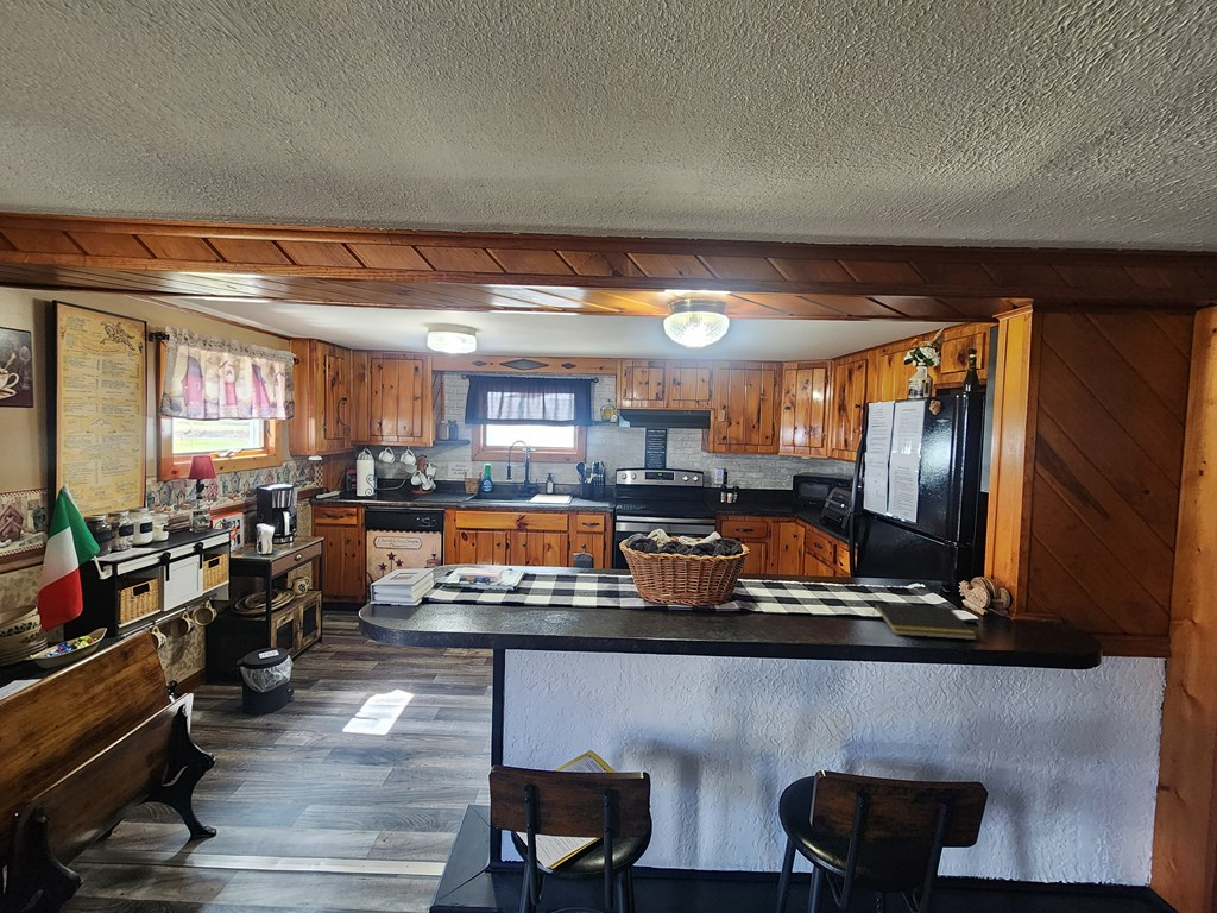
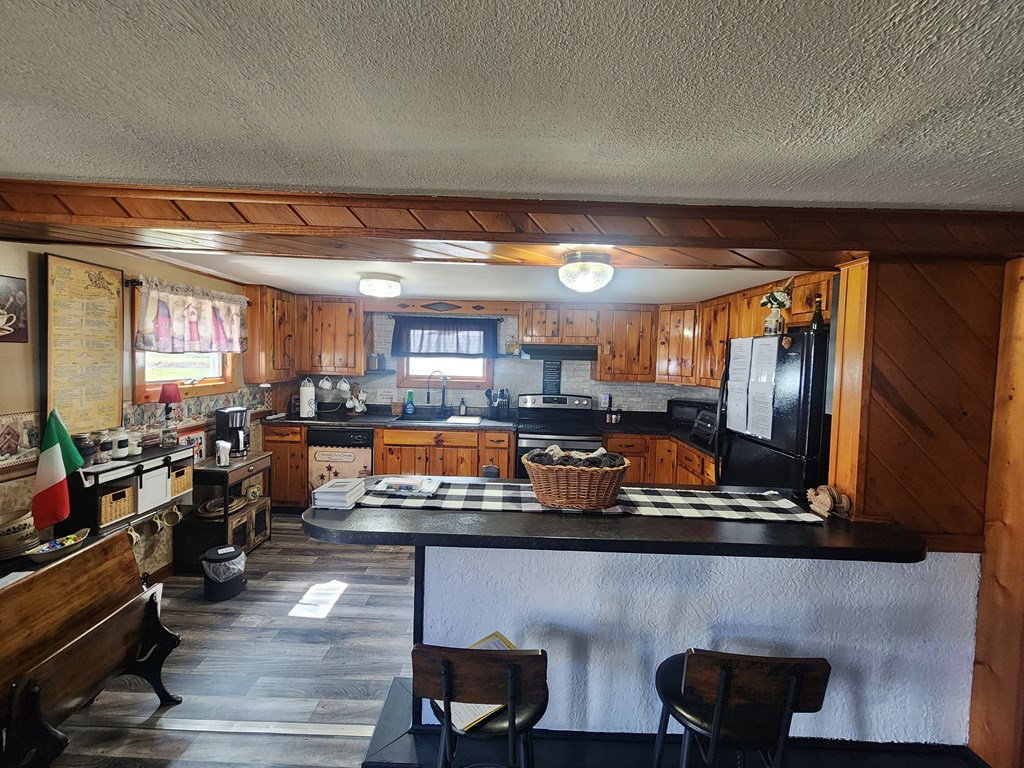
- notepad (922, 619)
